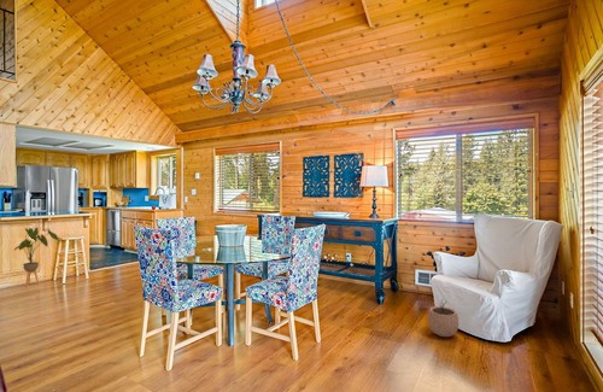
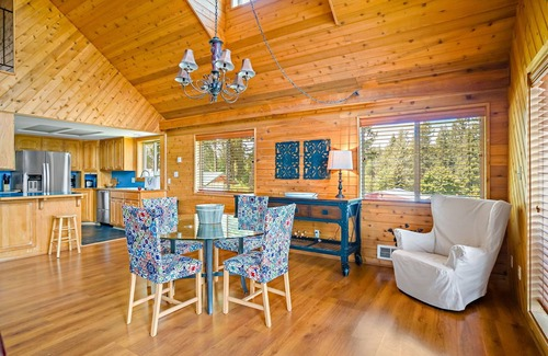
- plant pot (443, 317)
- house plant (31, 254)
